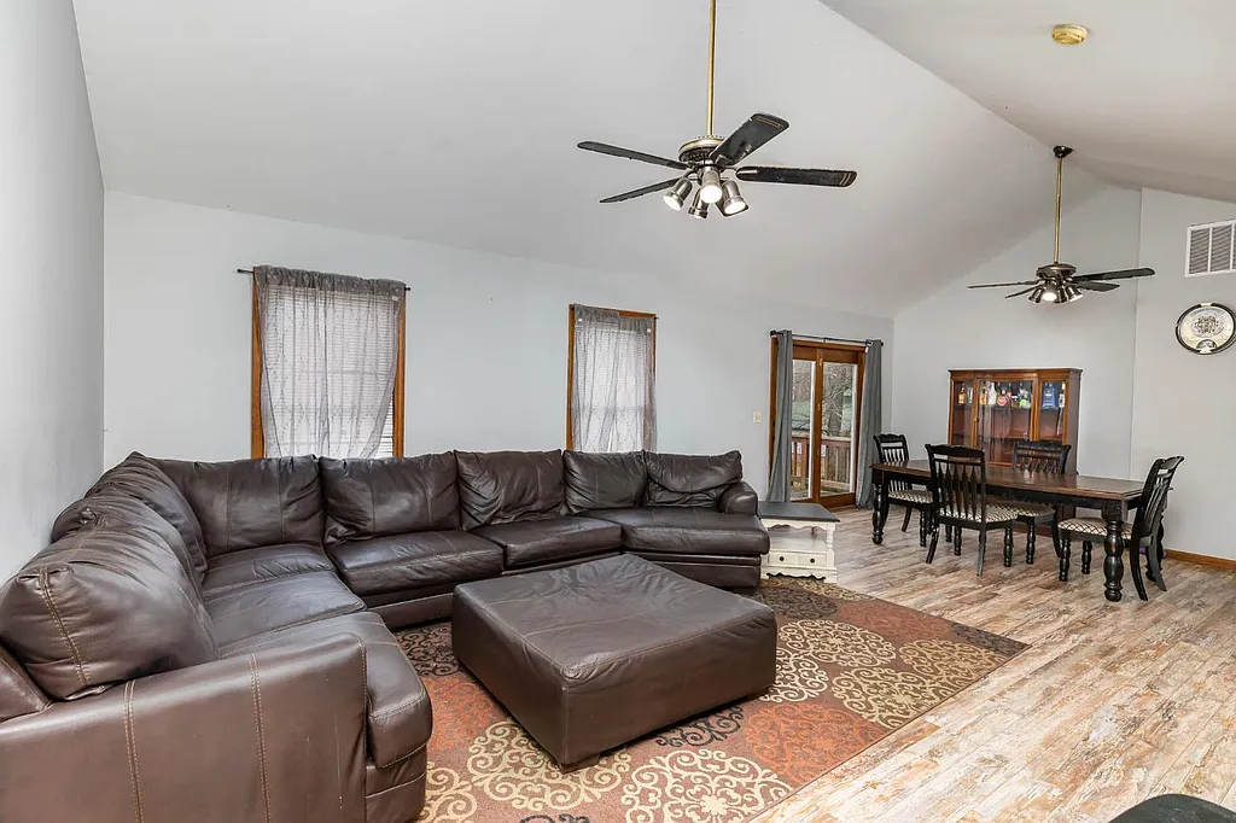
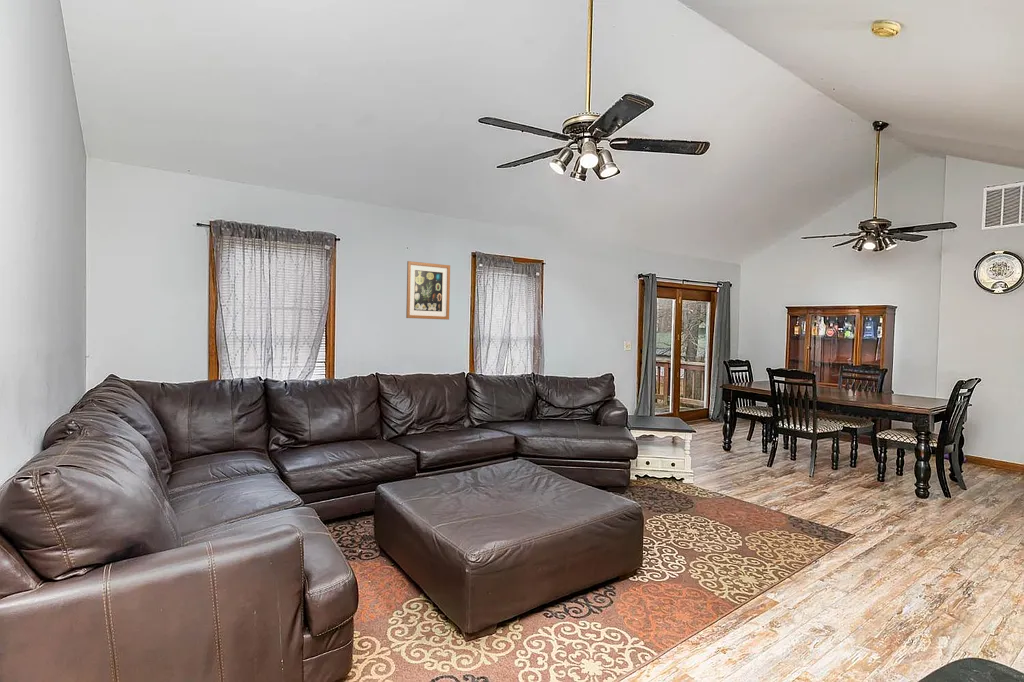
+ wall art (428, 291)
